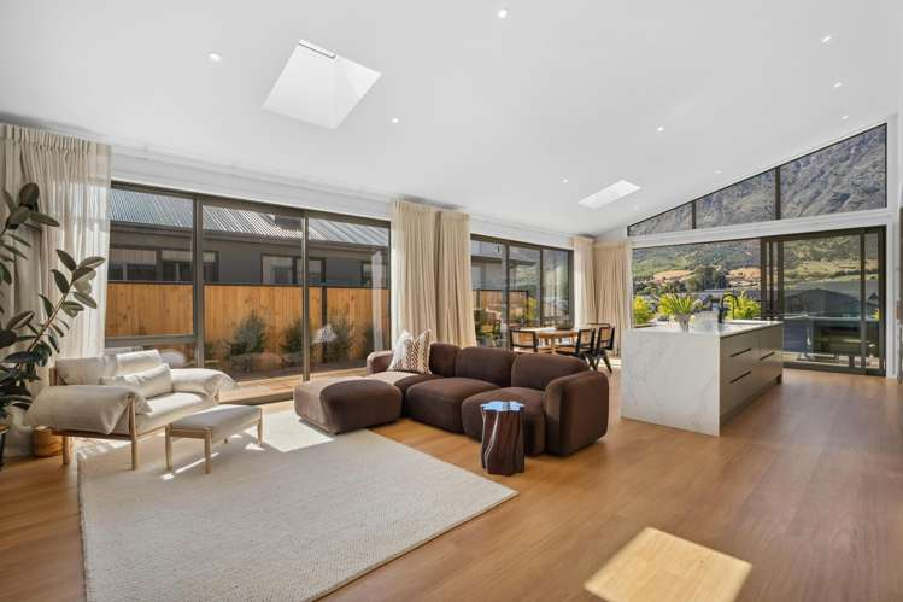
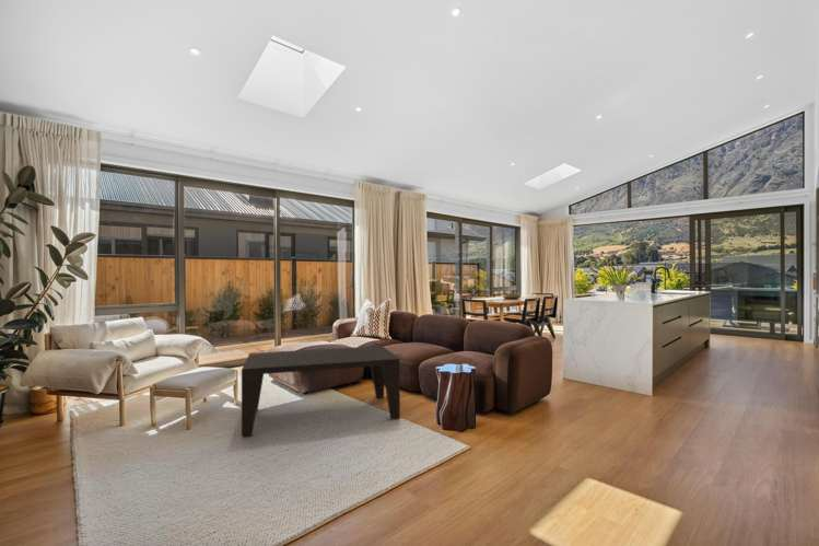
+ coffee table (321, 369)
